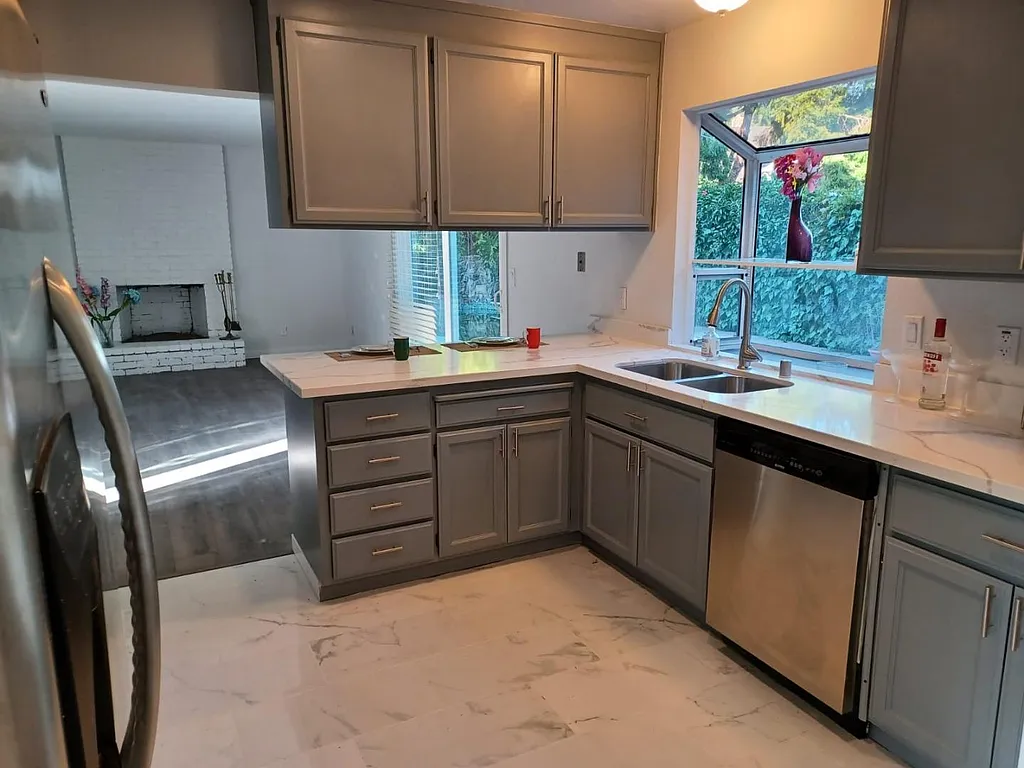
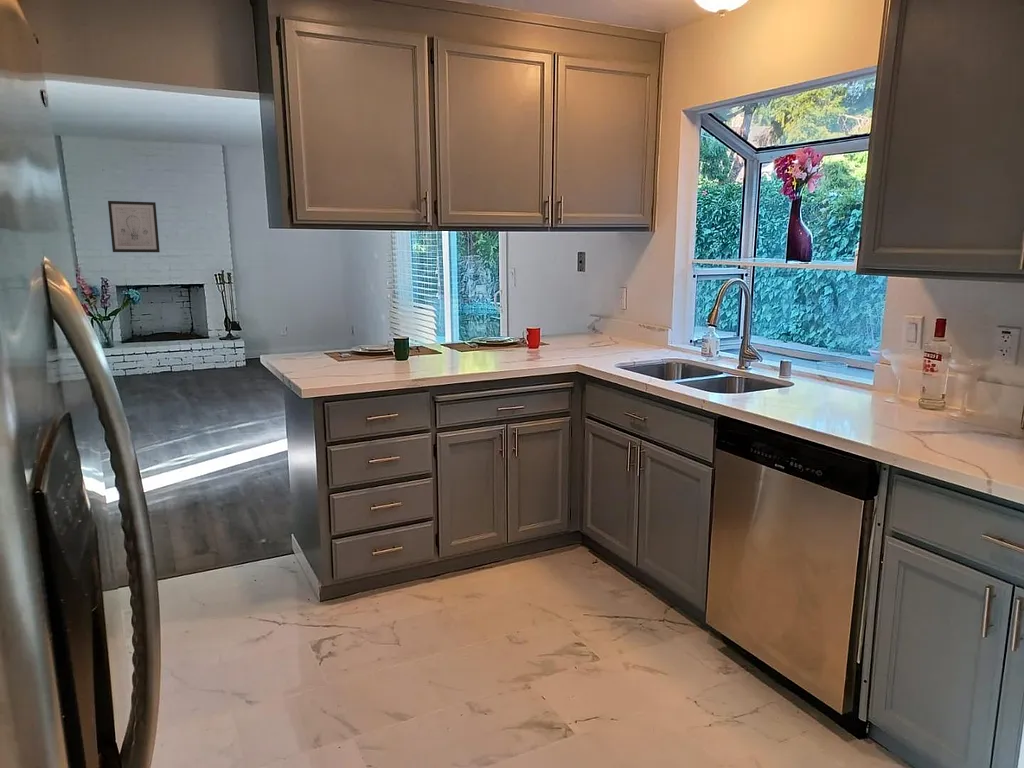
+ wall art (134, 227)
